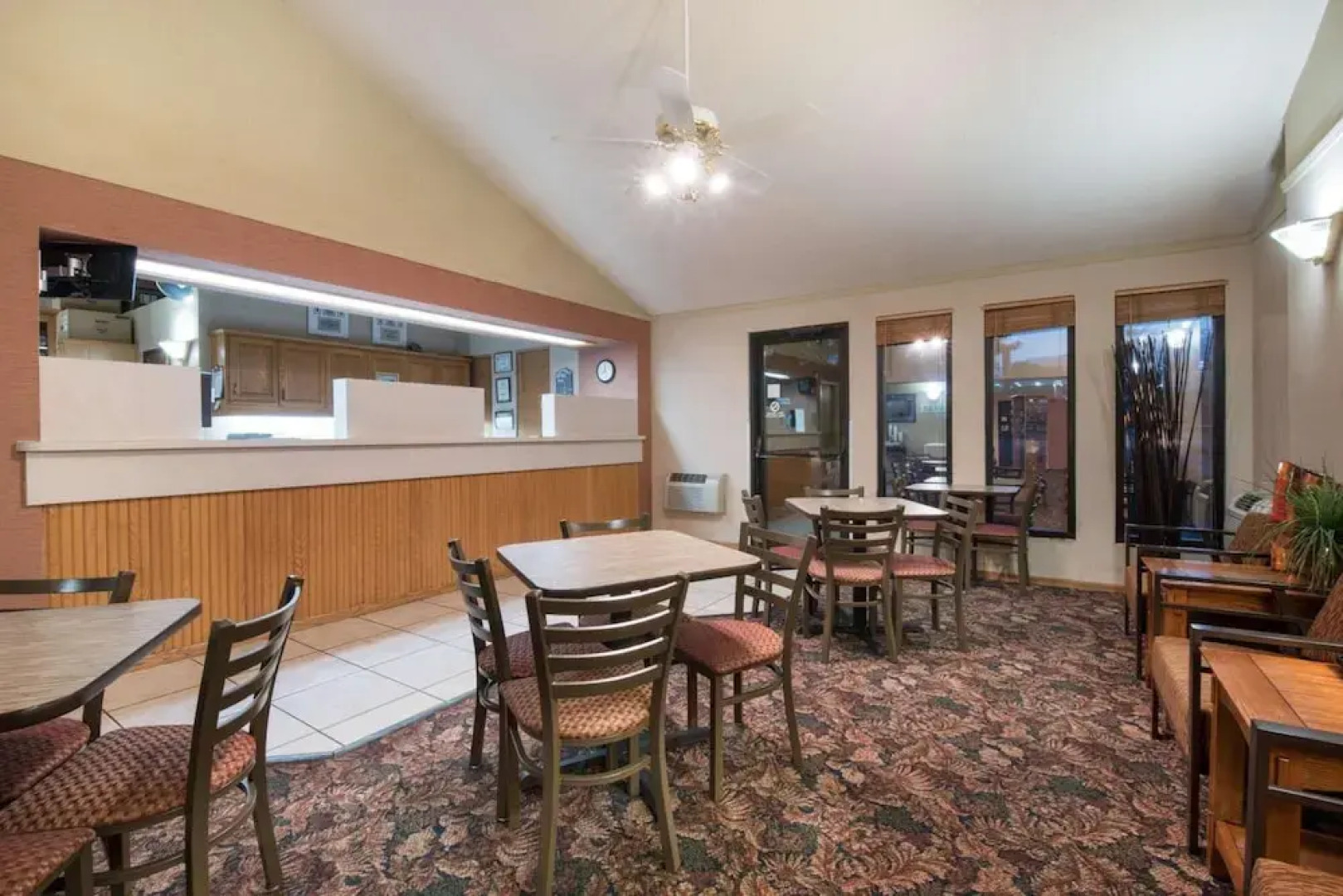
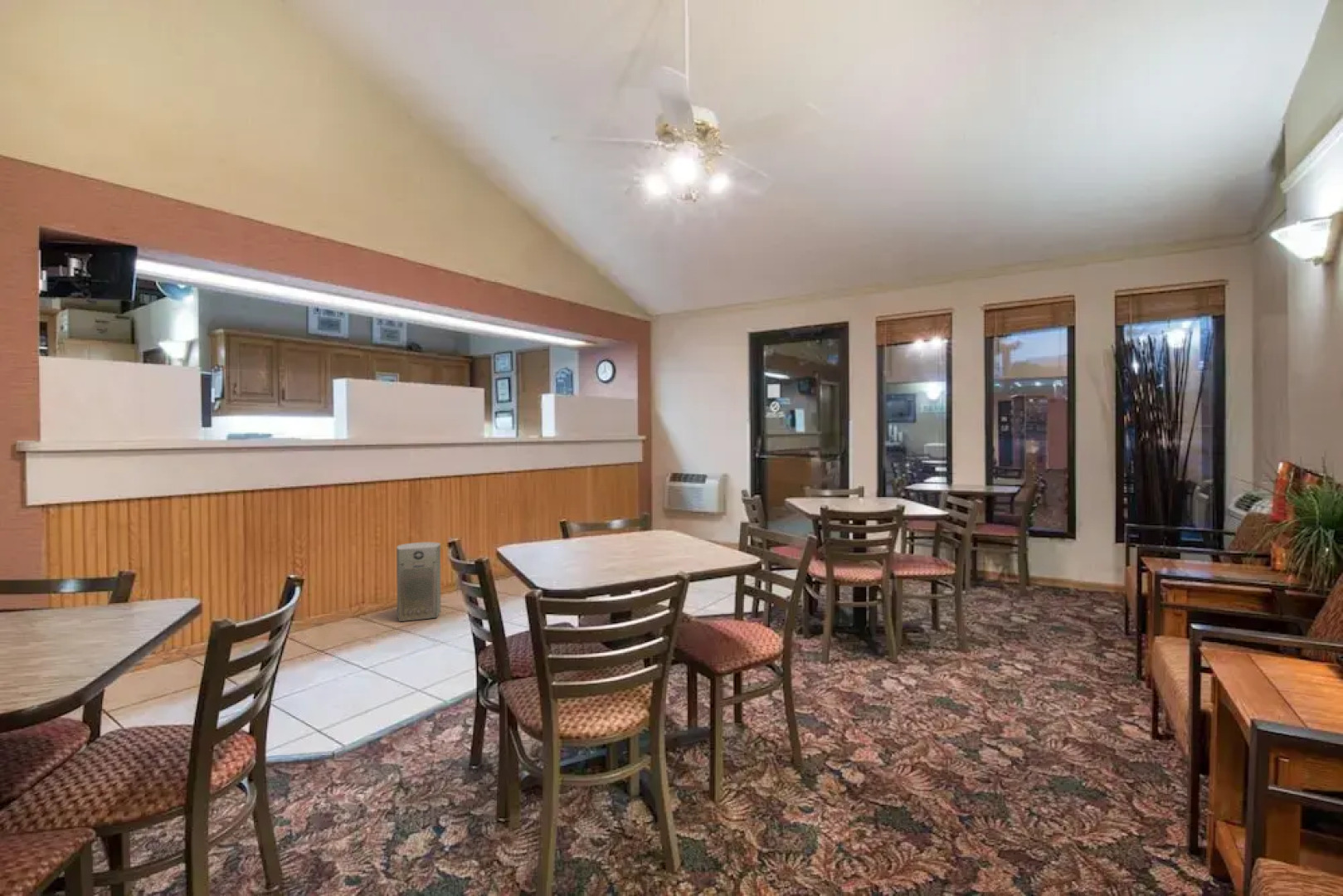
+ fan (419, 579)
